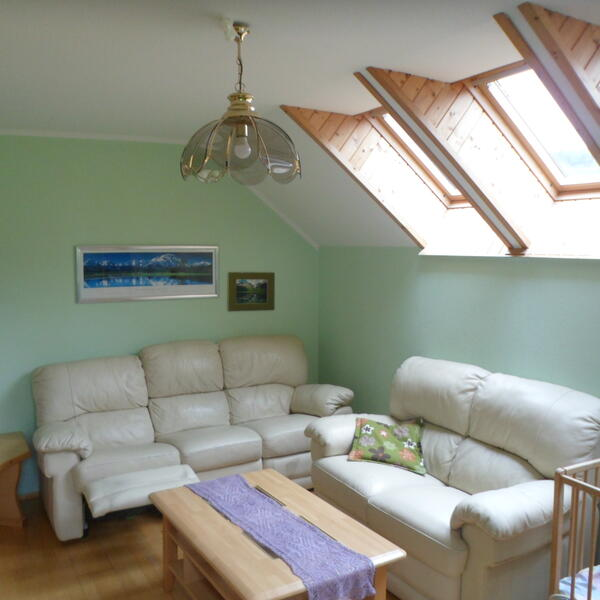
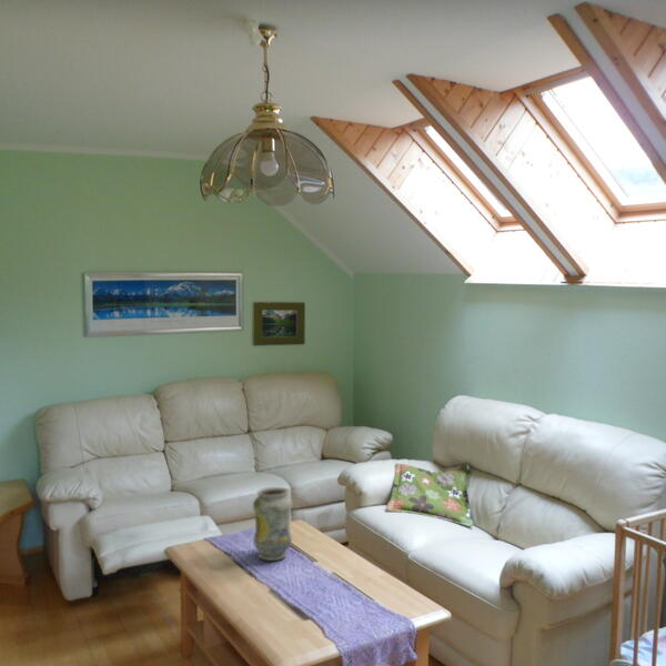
+ vase (272, 523)
